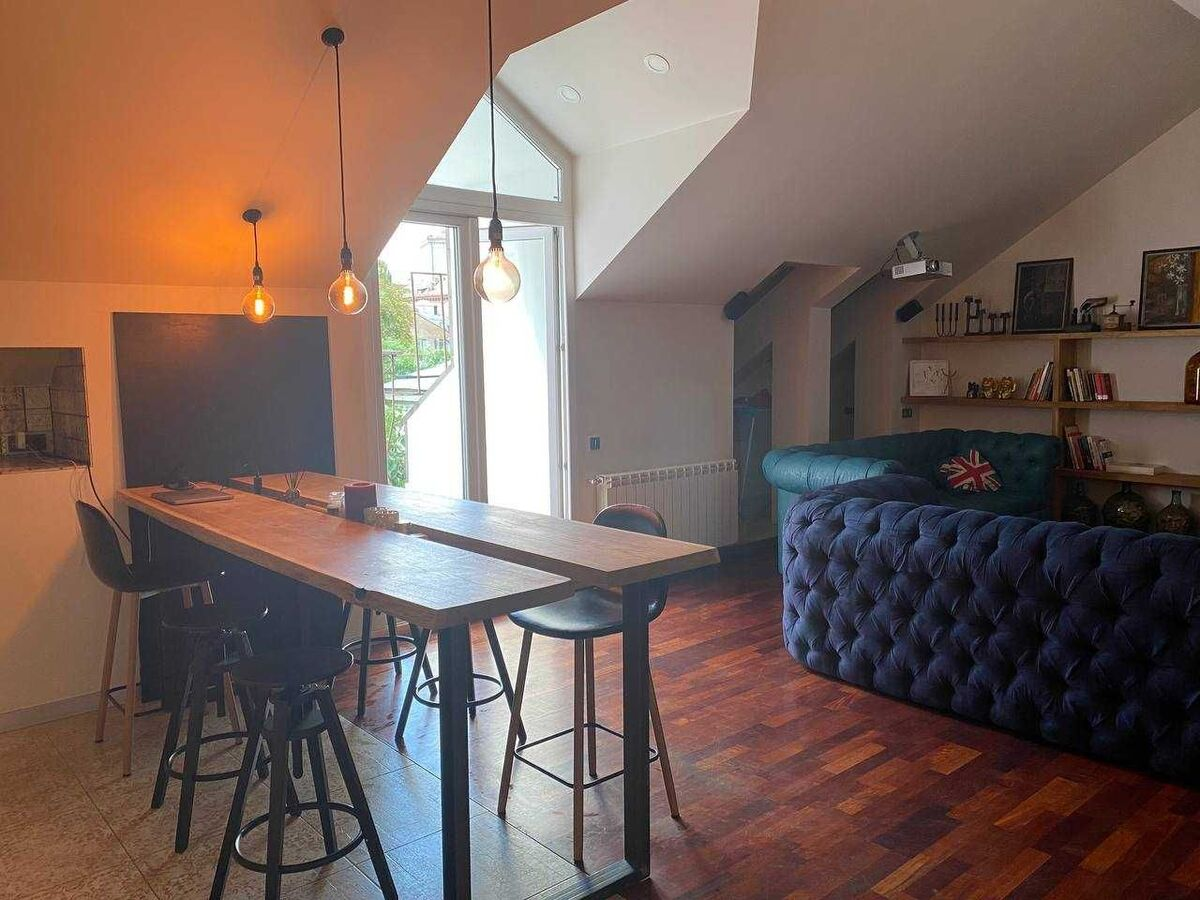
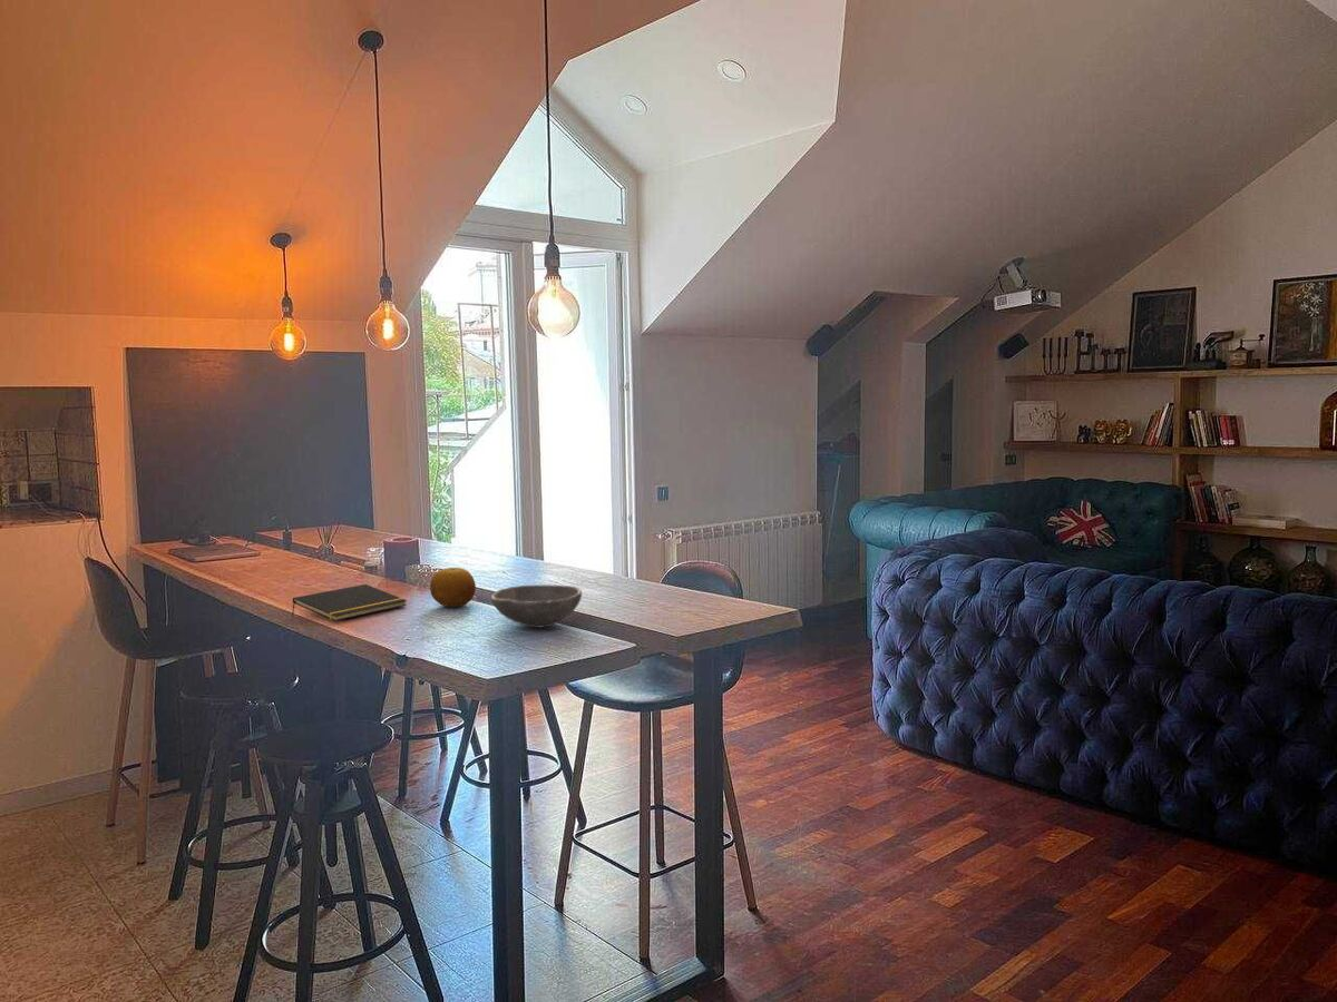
+ notepad (351, 601)
+ bowl (536, 608)
+ fruit (452, 587)
